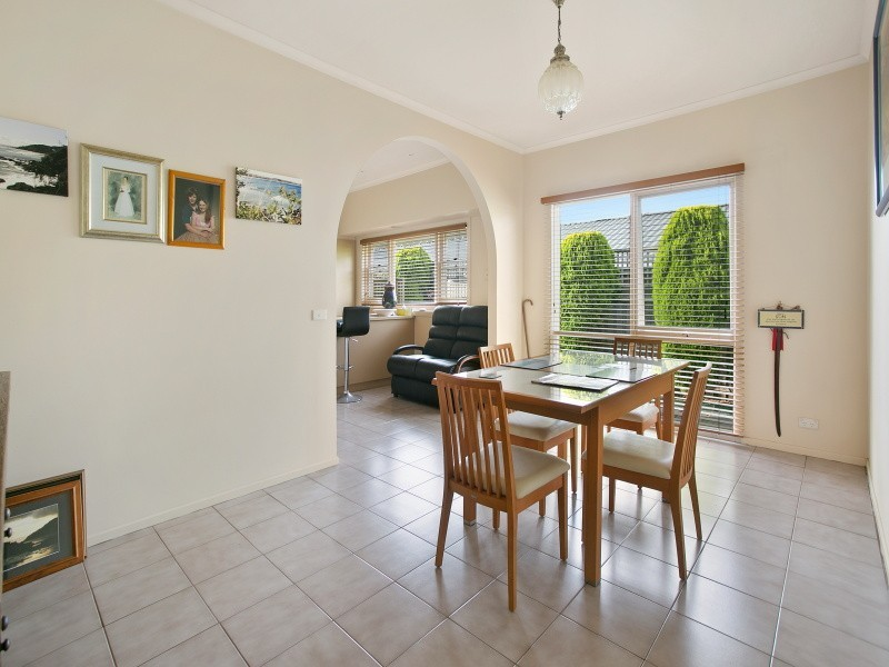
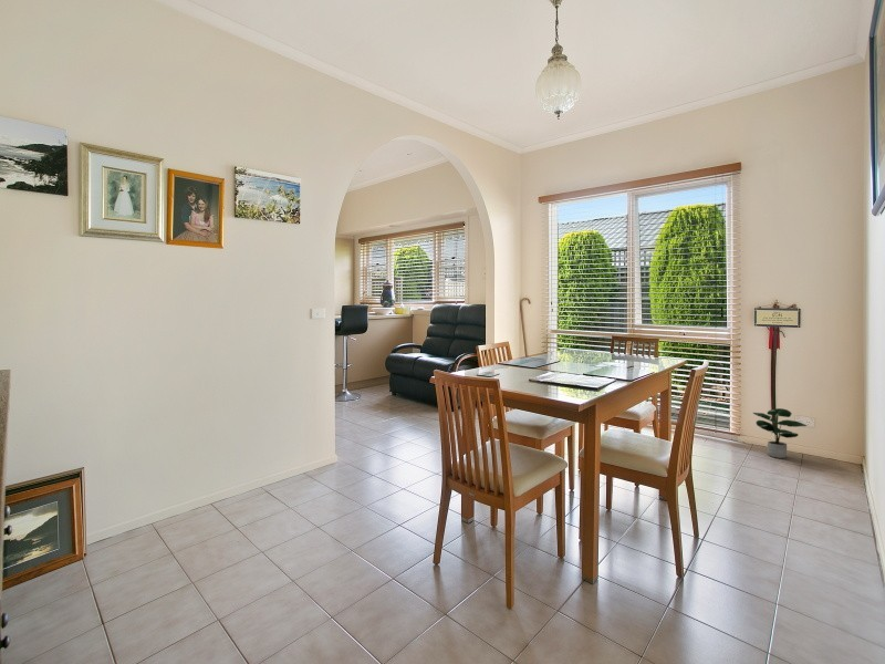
+ potted plant (779, 433)
